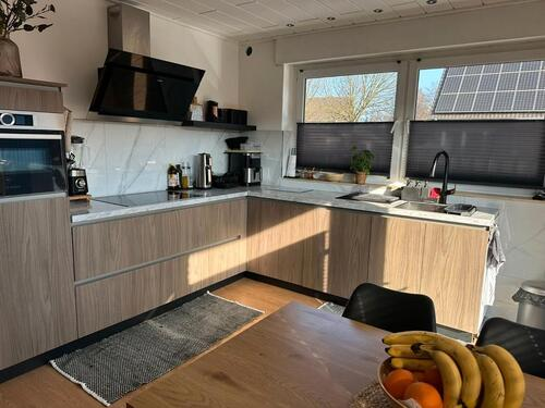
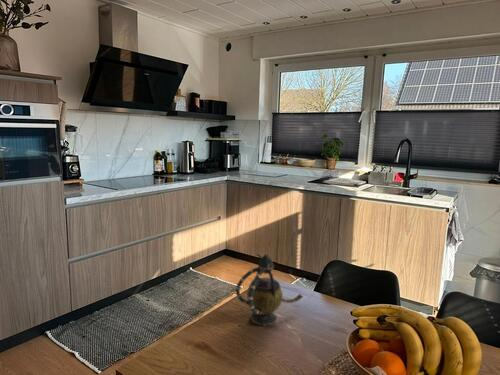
+ teapot (273, 284)
